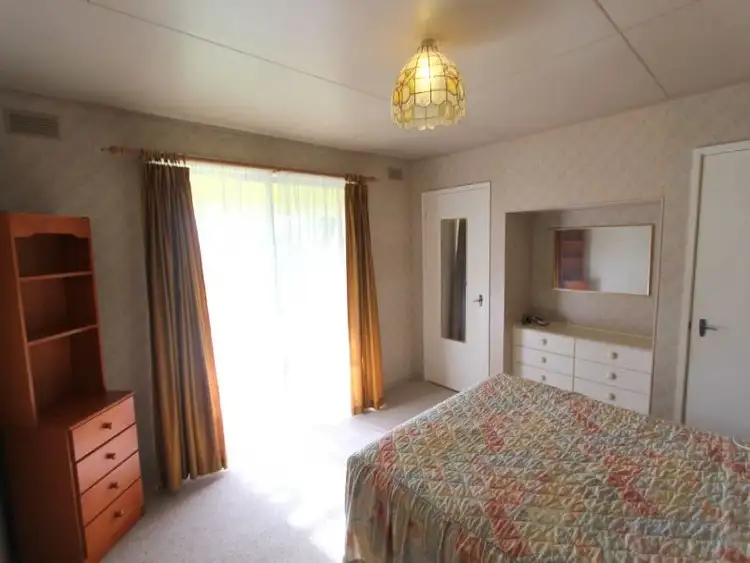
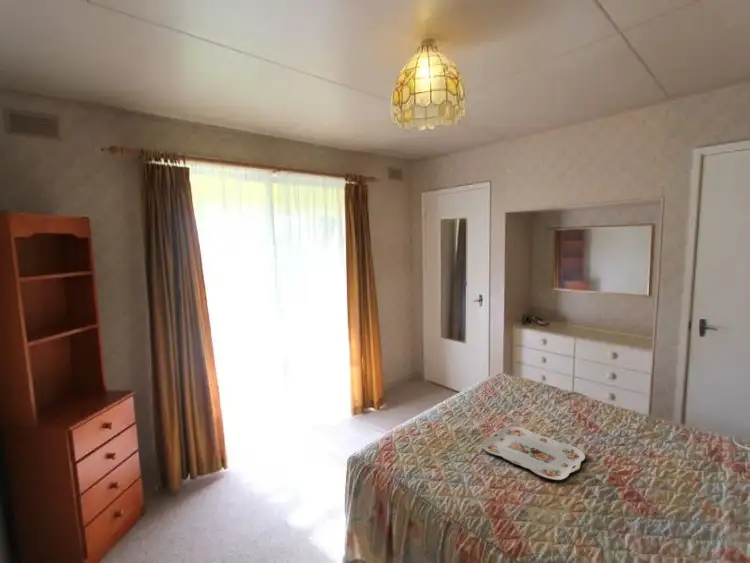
+ serving tray (531, 450)
